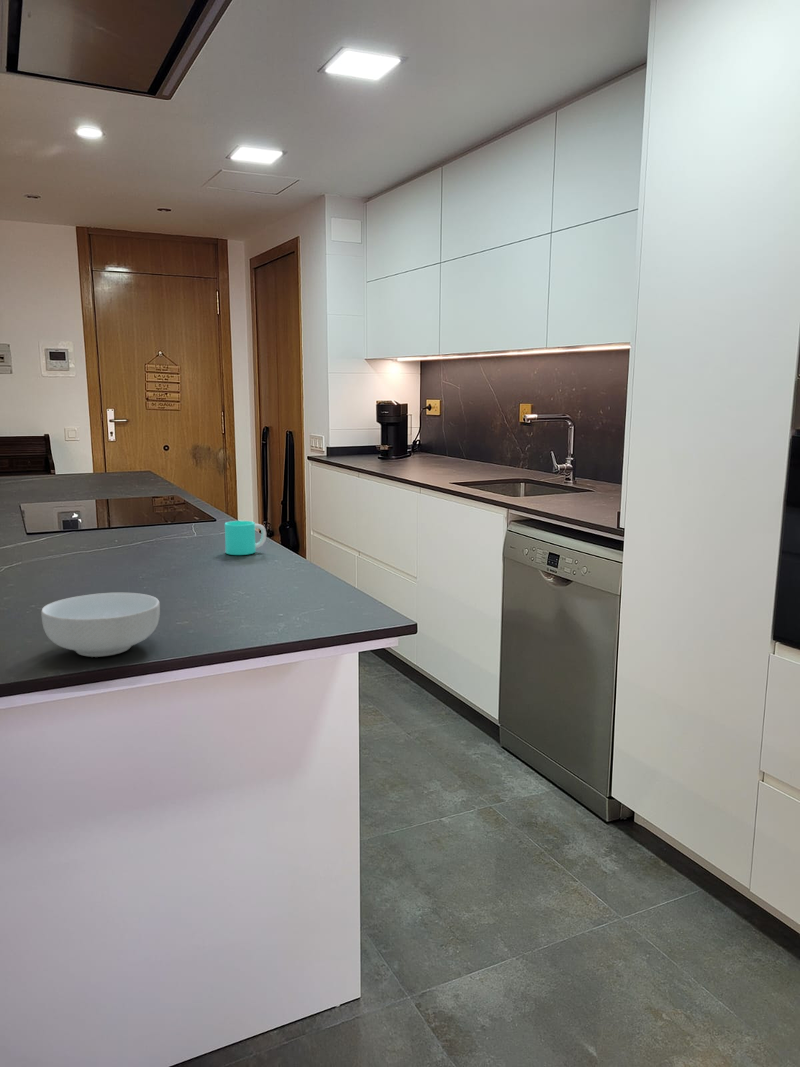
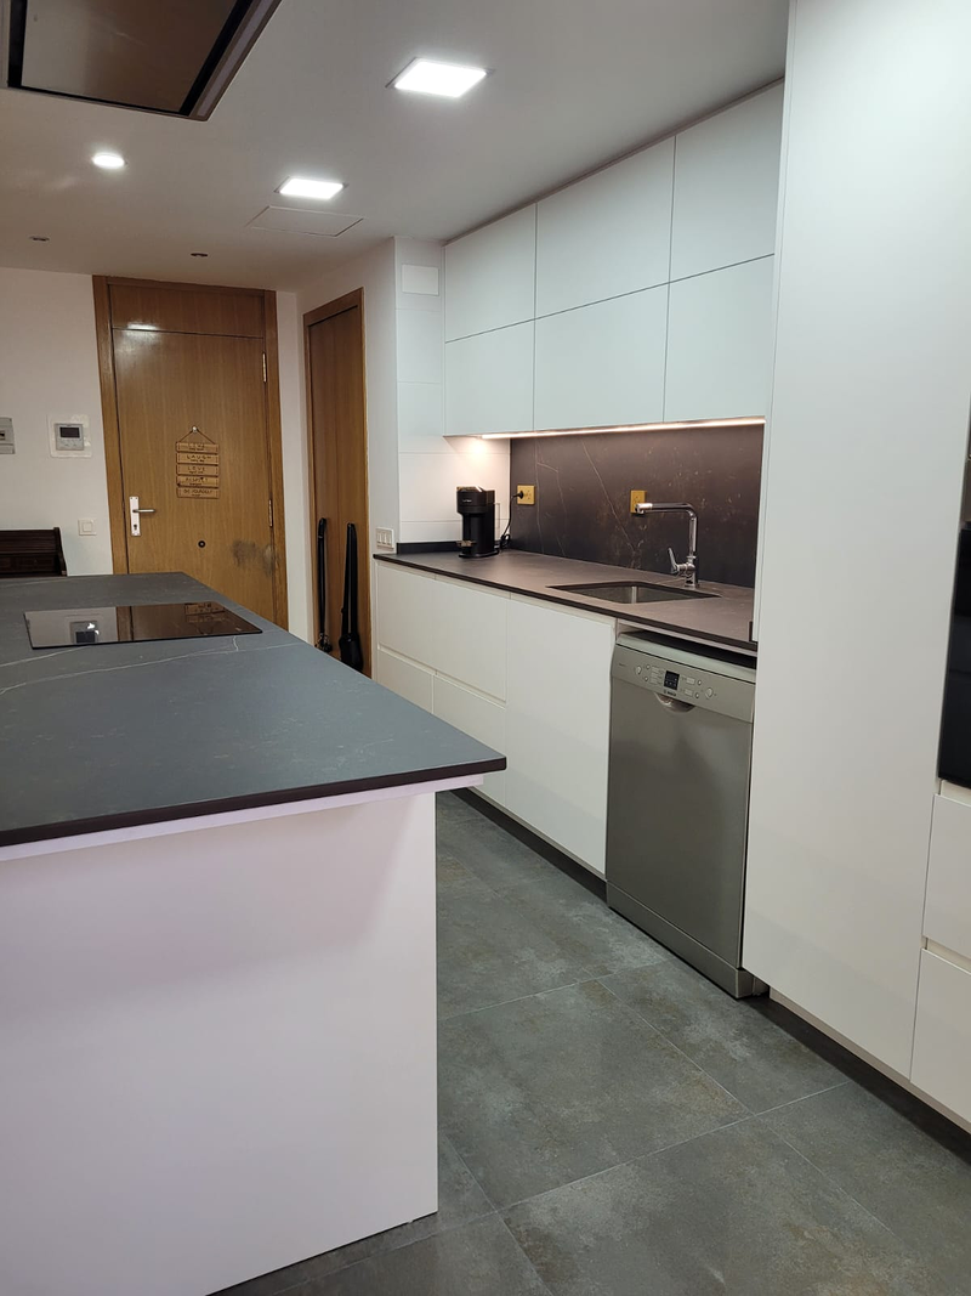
- cup (246, 537)
- cereal bowl (103, 626)
